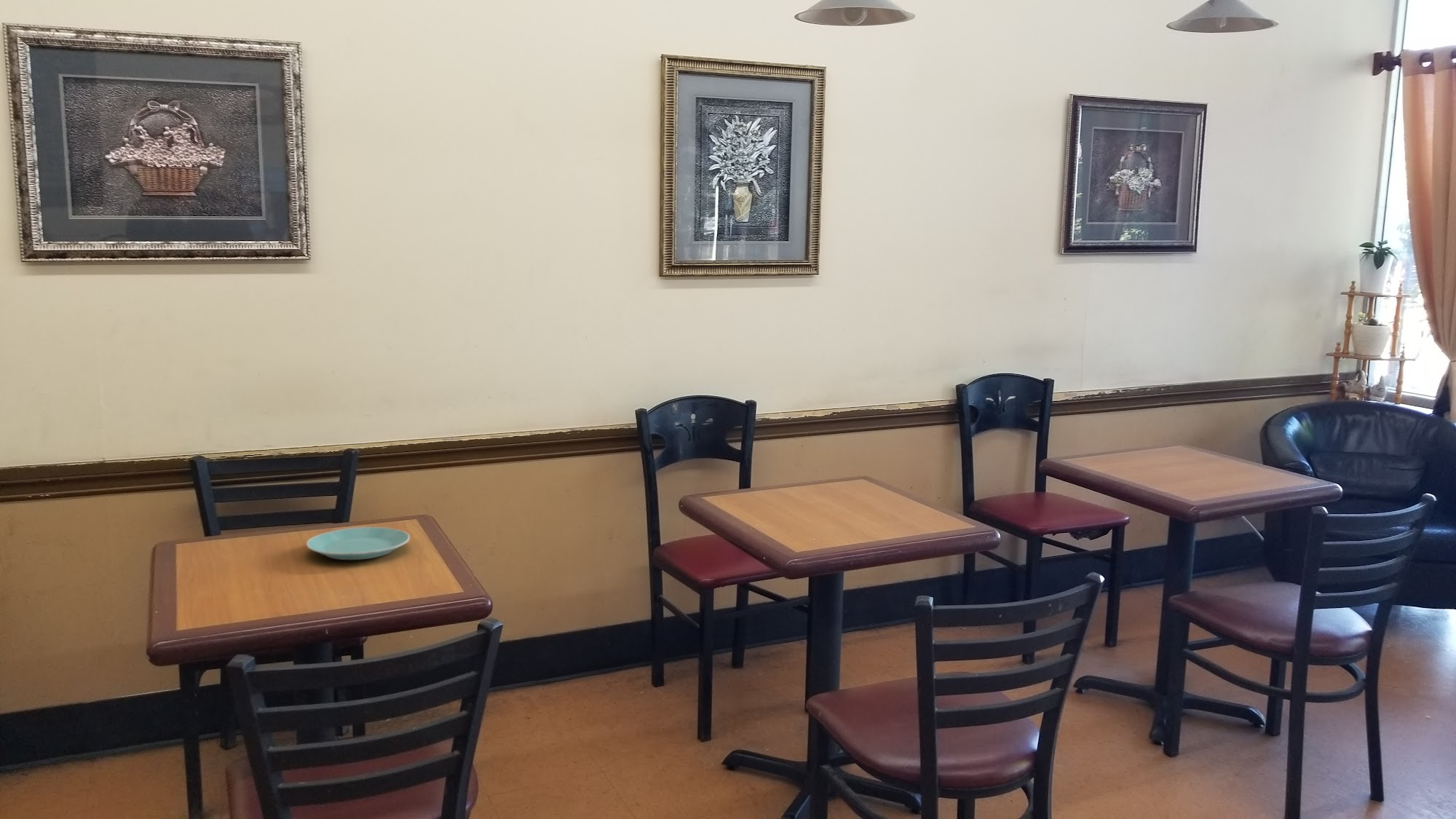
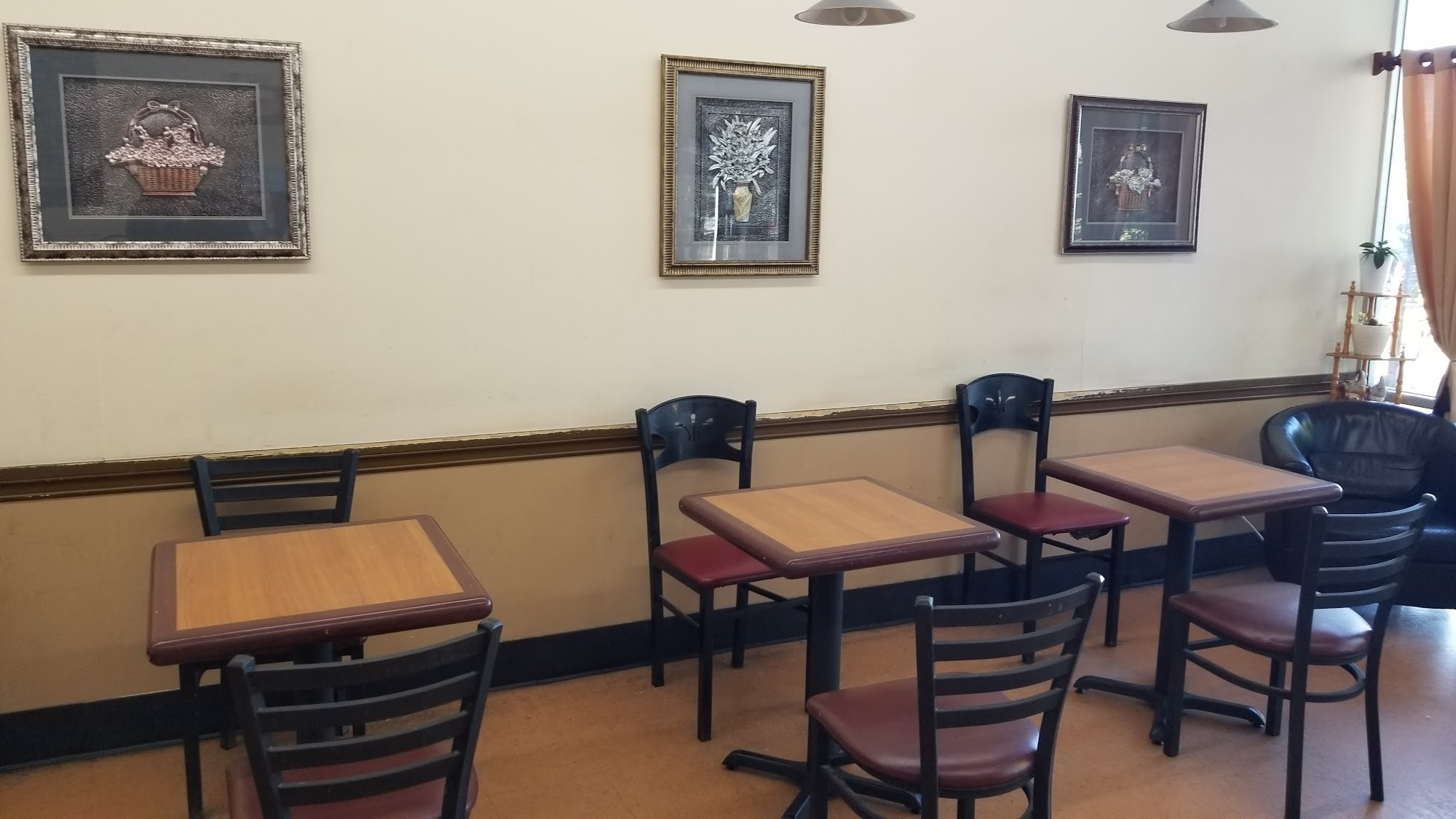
- plate (359, 545)
